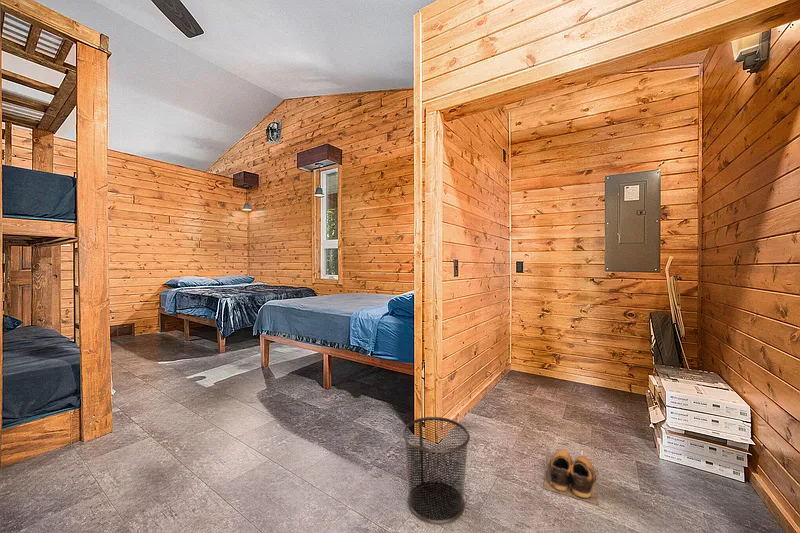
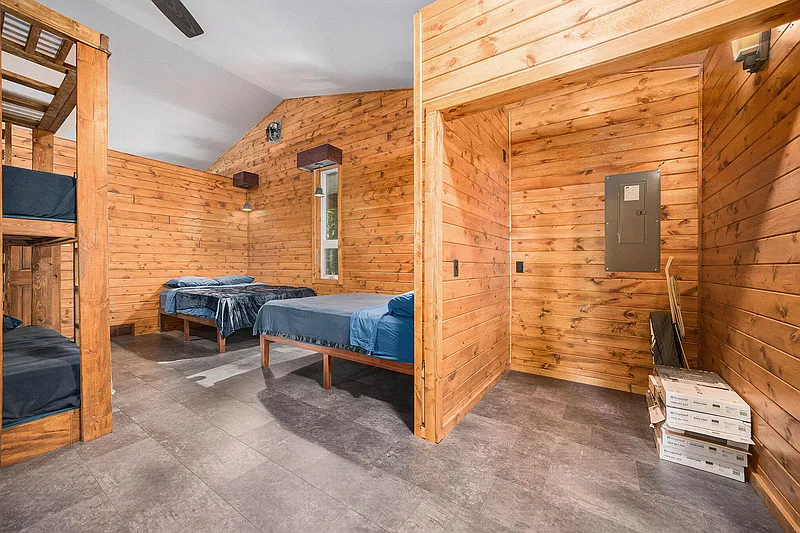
- shoes (570, 467)
- waste bin (435, 467)
